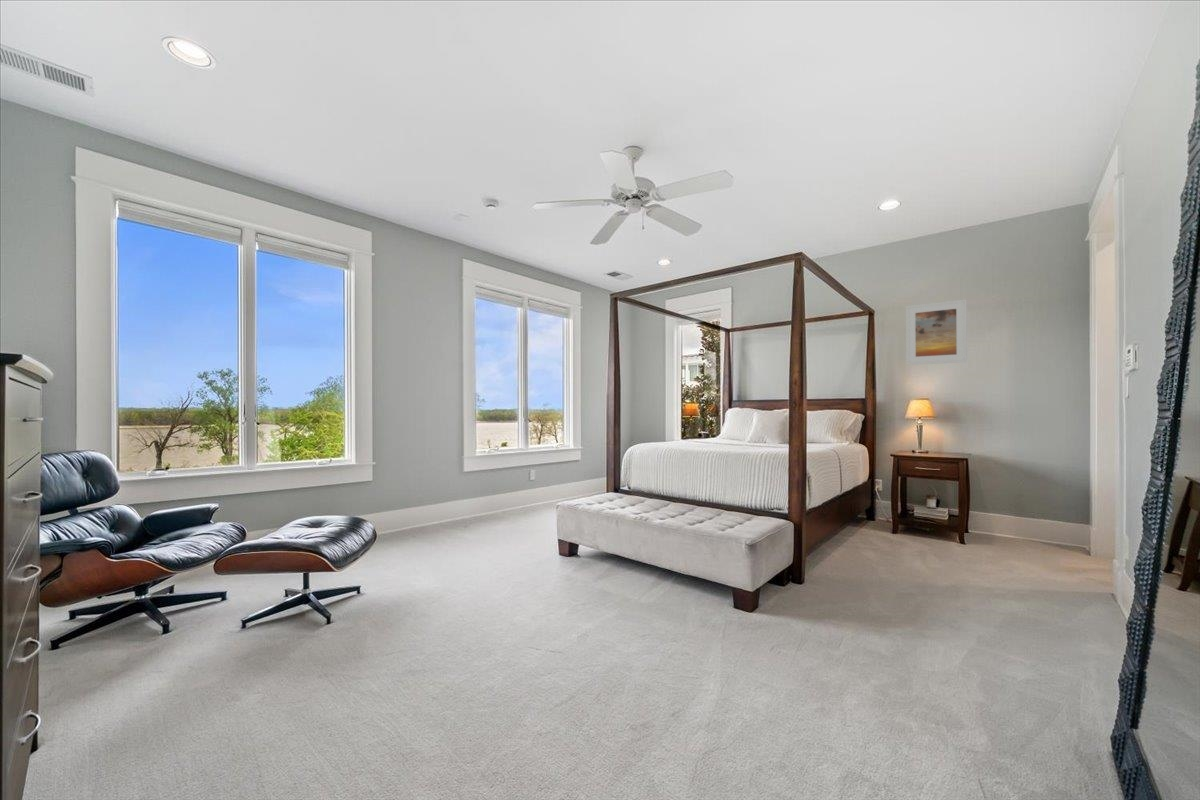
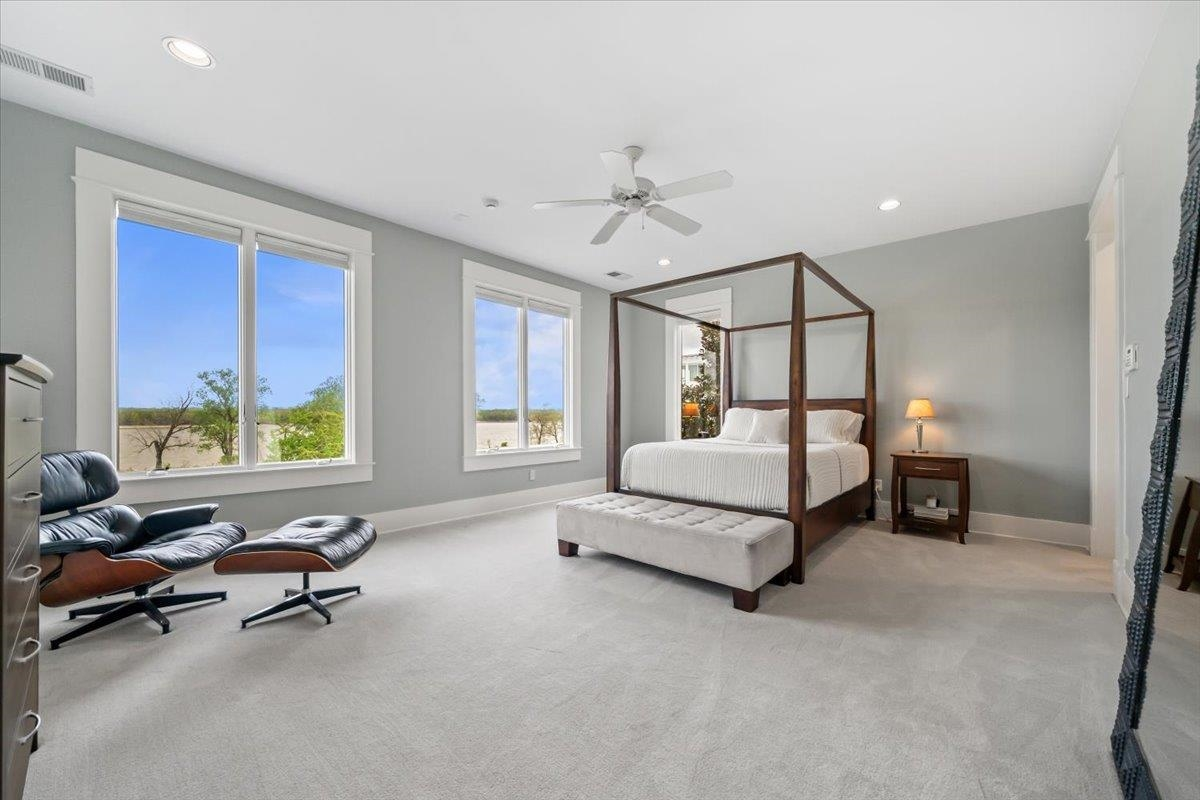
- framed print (935, 333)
